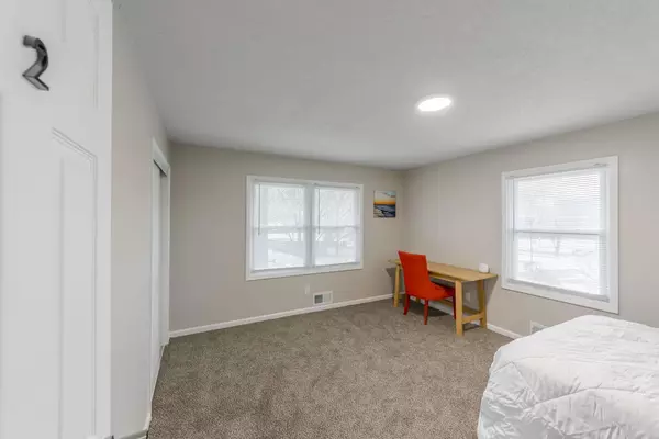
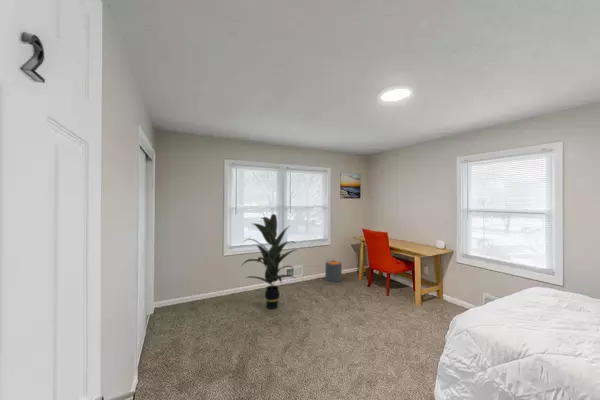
+ indoor plant (270, 260)
+ trash can (333, 267)
